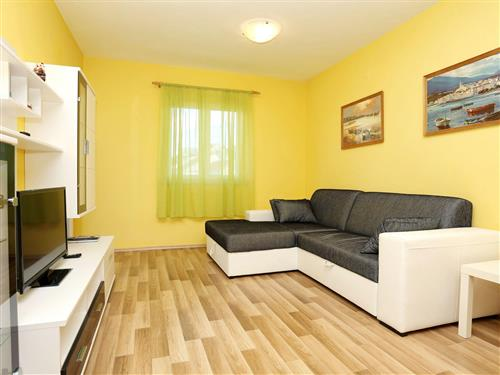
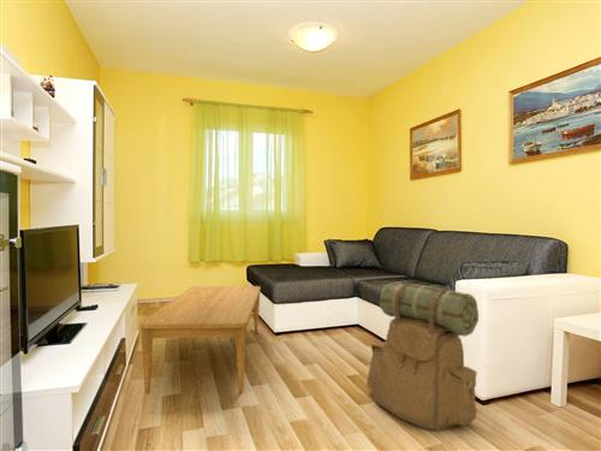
+ coffee table (213, 328)
+ backpack (427, 346)
